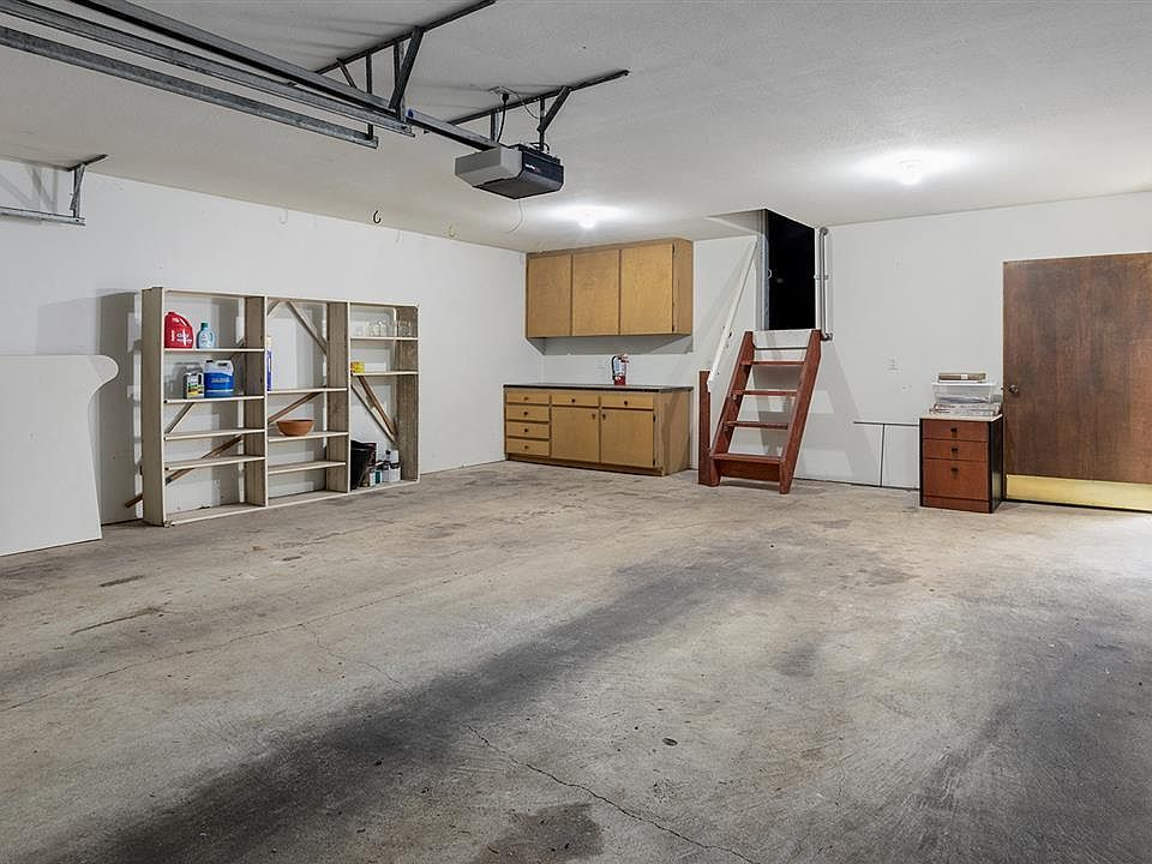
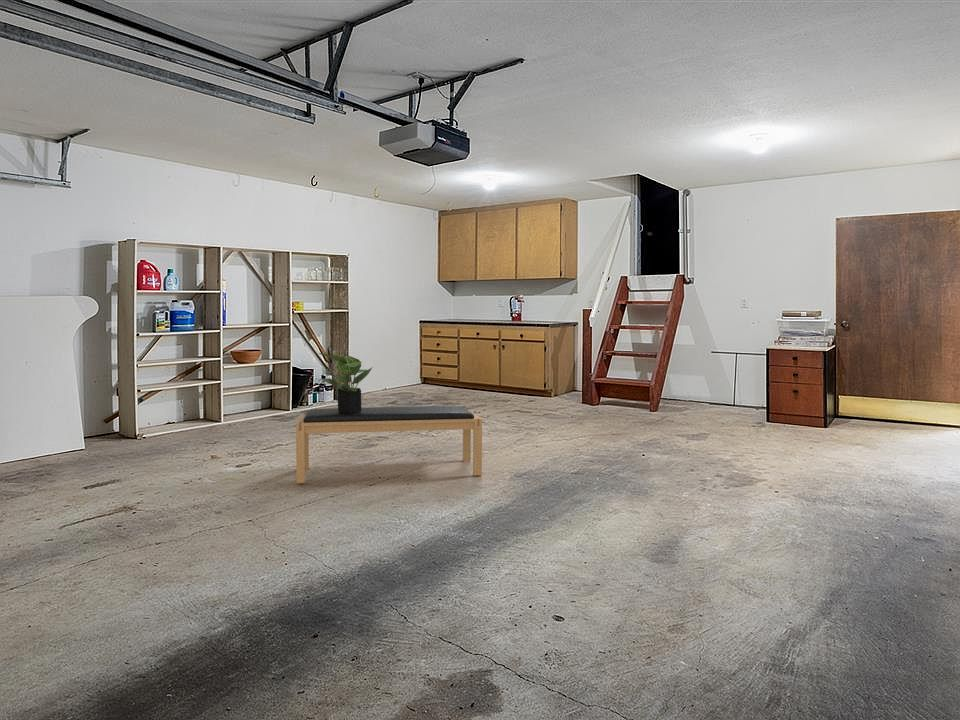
+ potted plant (345, 381)
+ bench (389, 430)
